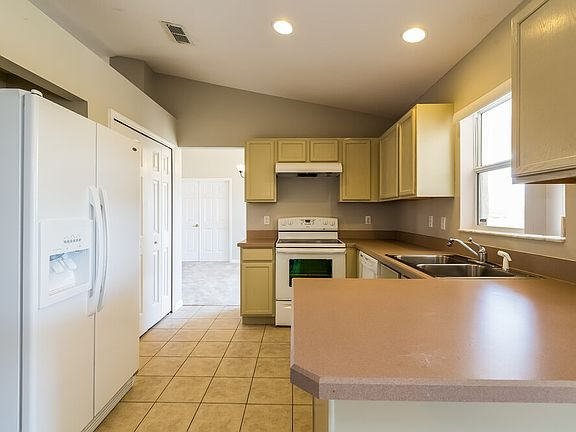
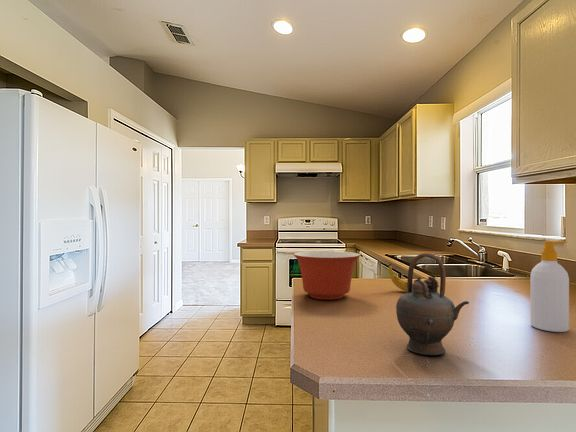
+ banana (412, 283)
+ soap bottle (550, 284)
+ teapot (431, 302)
+ mixing bowl (326, 274)
